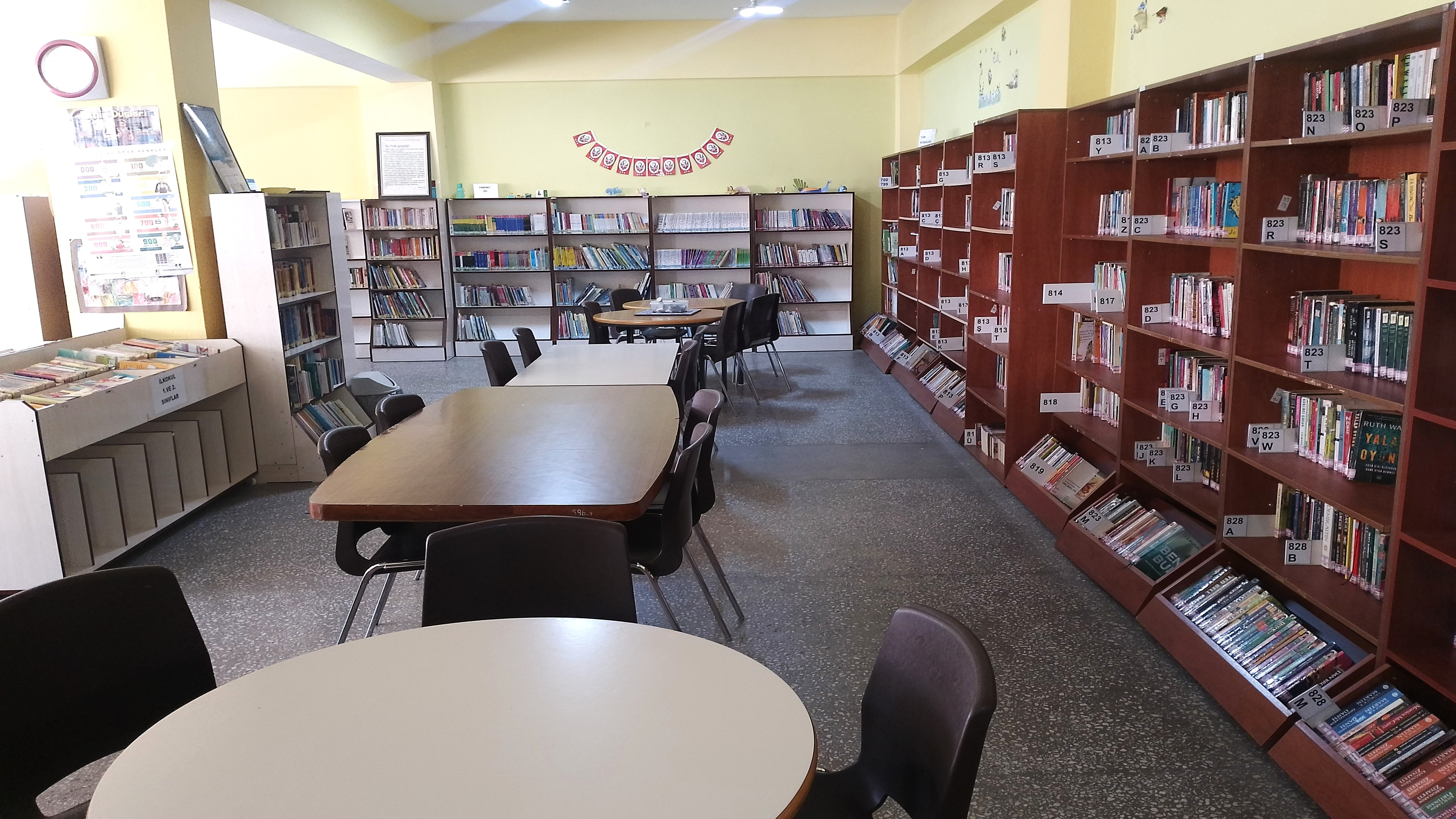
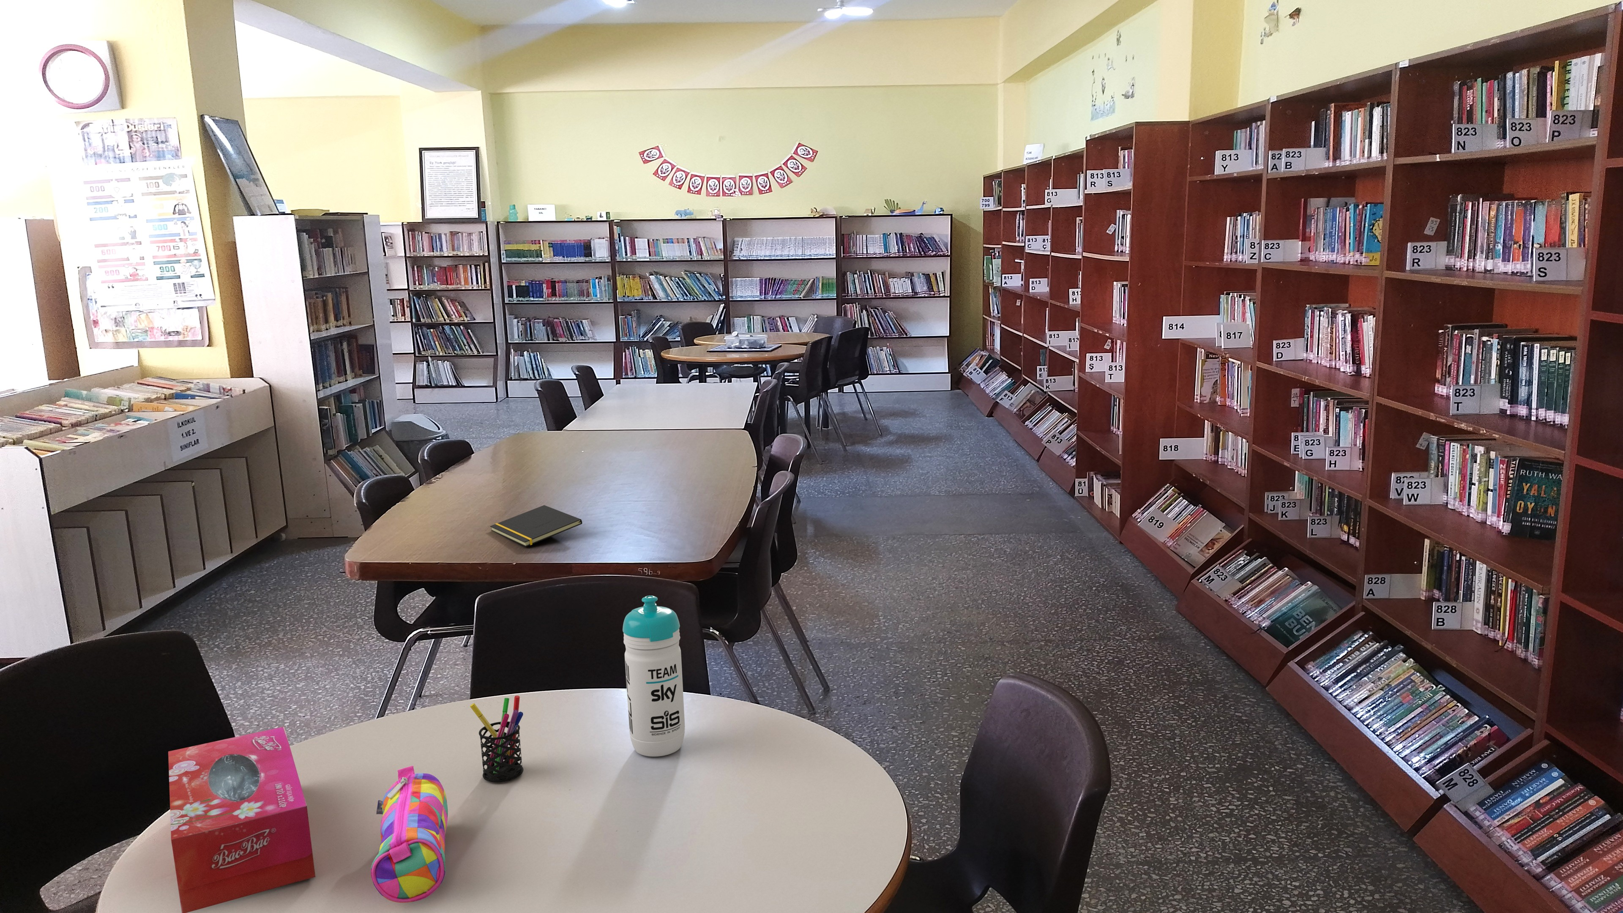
+ notepad (535, 525)
+ water bottle (654, 672)
+ pen holder (504, 732)
+ pencil case (411, 833)
+ tissue box (237, 810)
